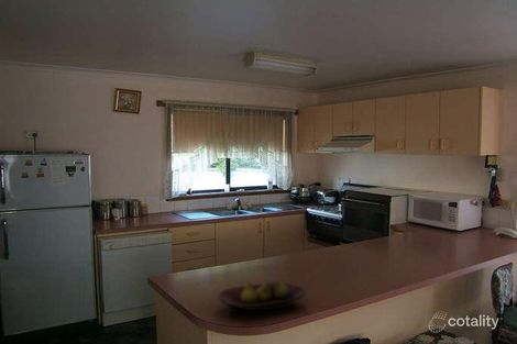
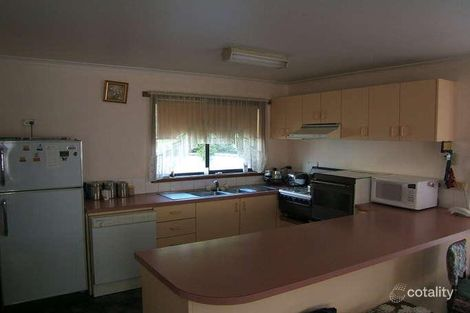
- fruit bowl (262, 293)
